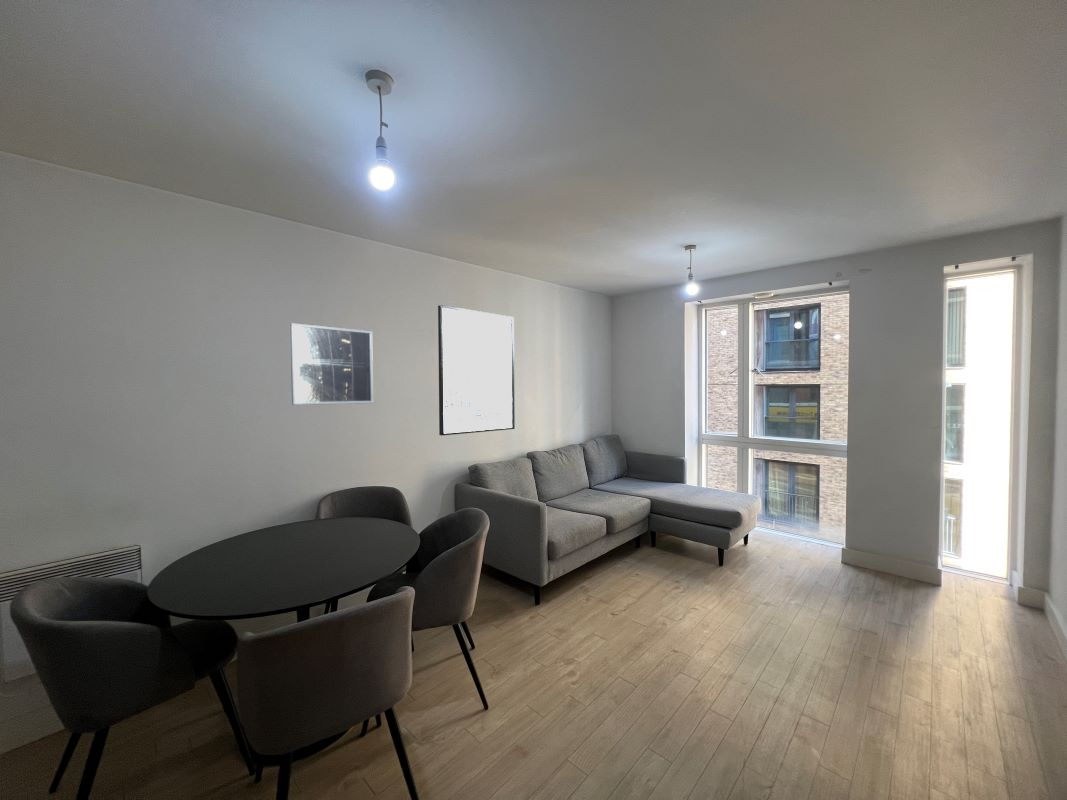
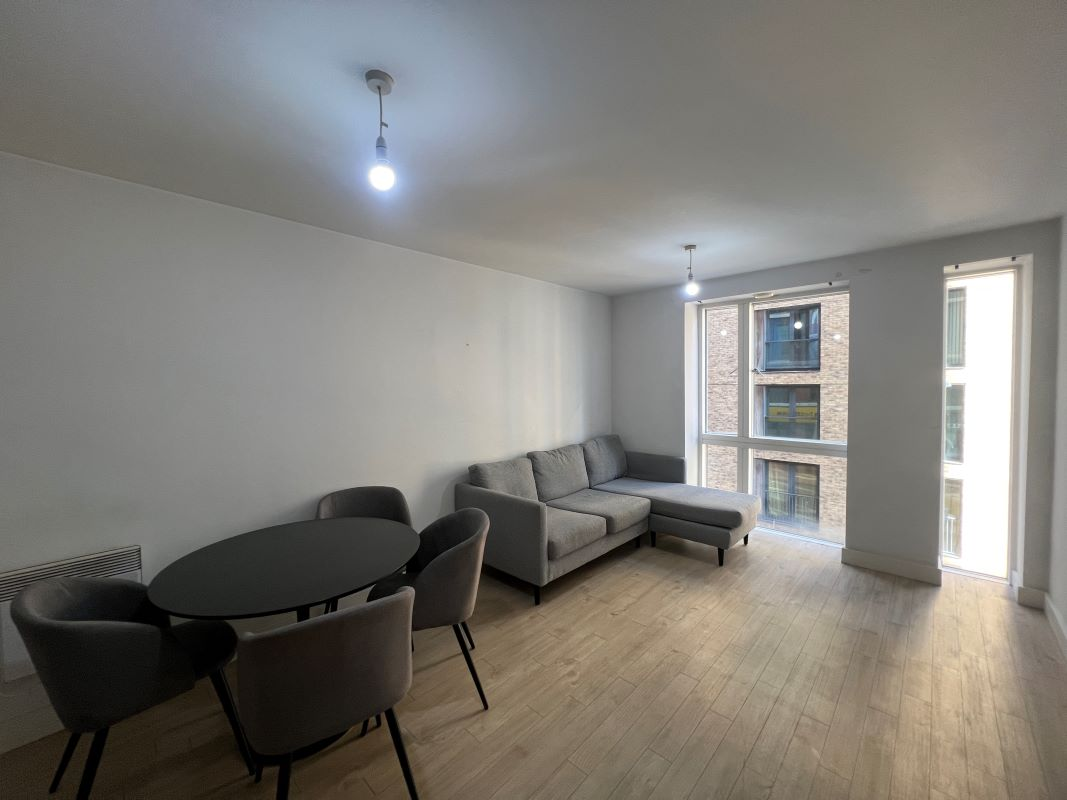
- wall art (479, 372)
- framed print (334, 365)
